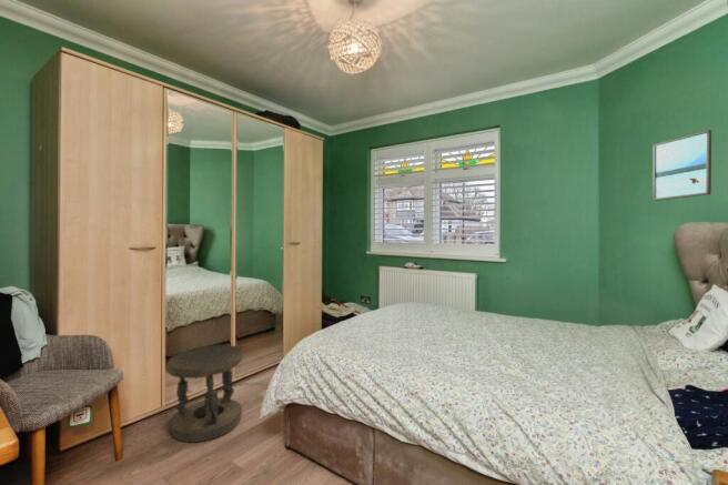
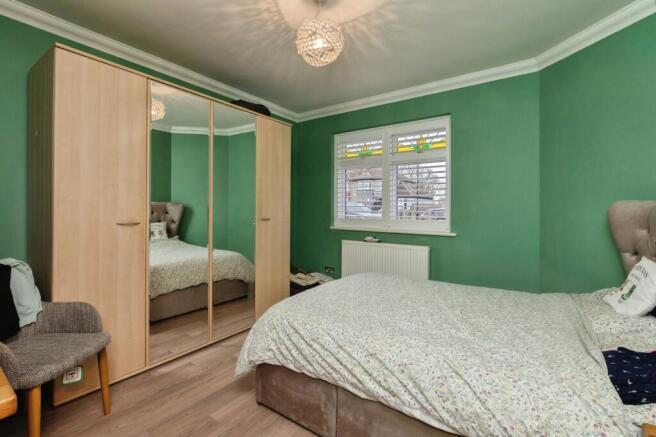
- stool (208, 388)
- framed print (679, 168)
